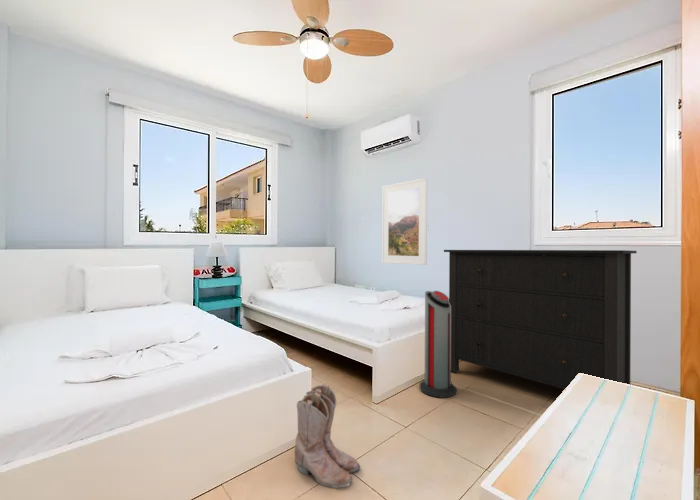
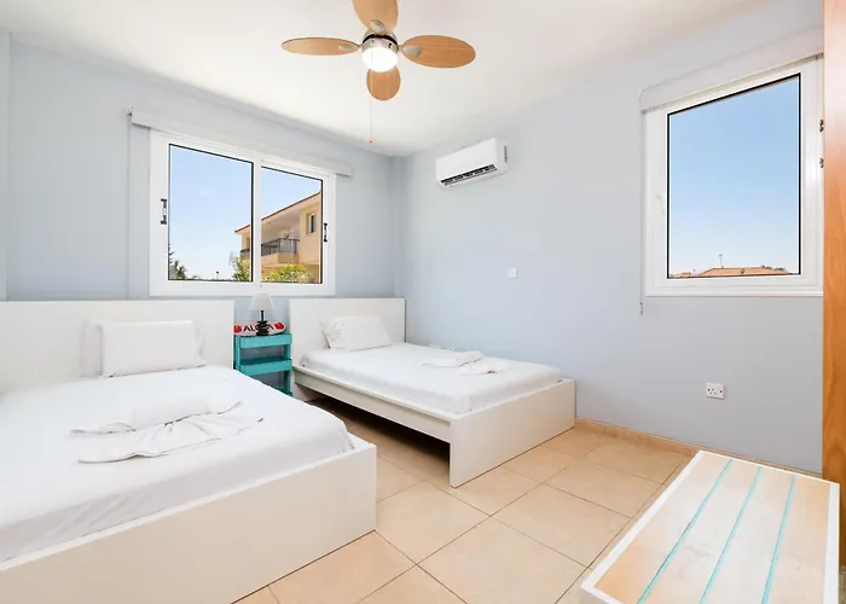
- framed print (403, 223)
- boots (327, 430)
- air purifier (437, 340)
- dresser (531, 316)
